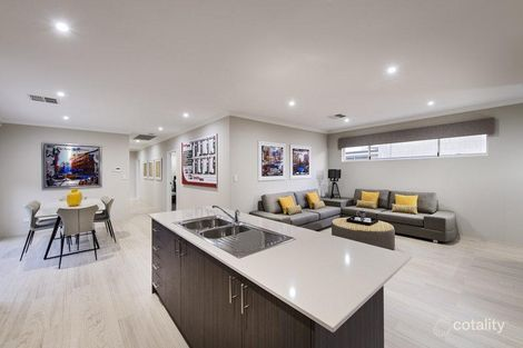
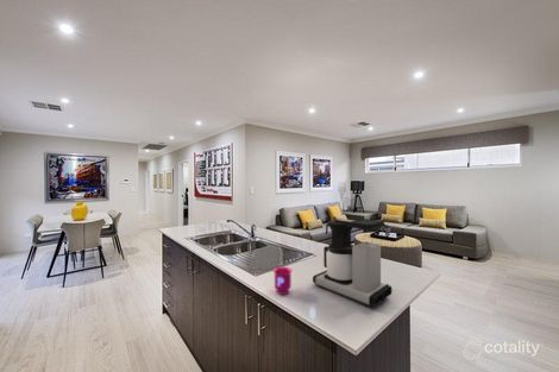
+ coffee maker (350, 254)
+ mug (283, 279)
